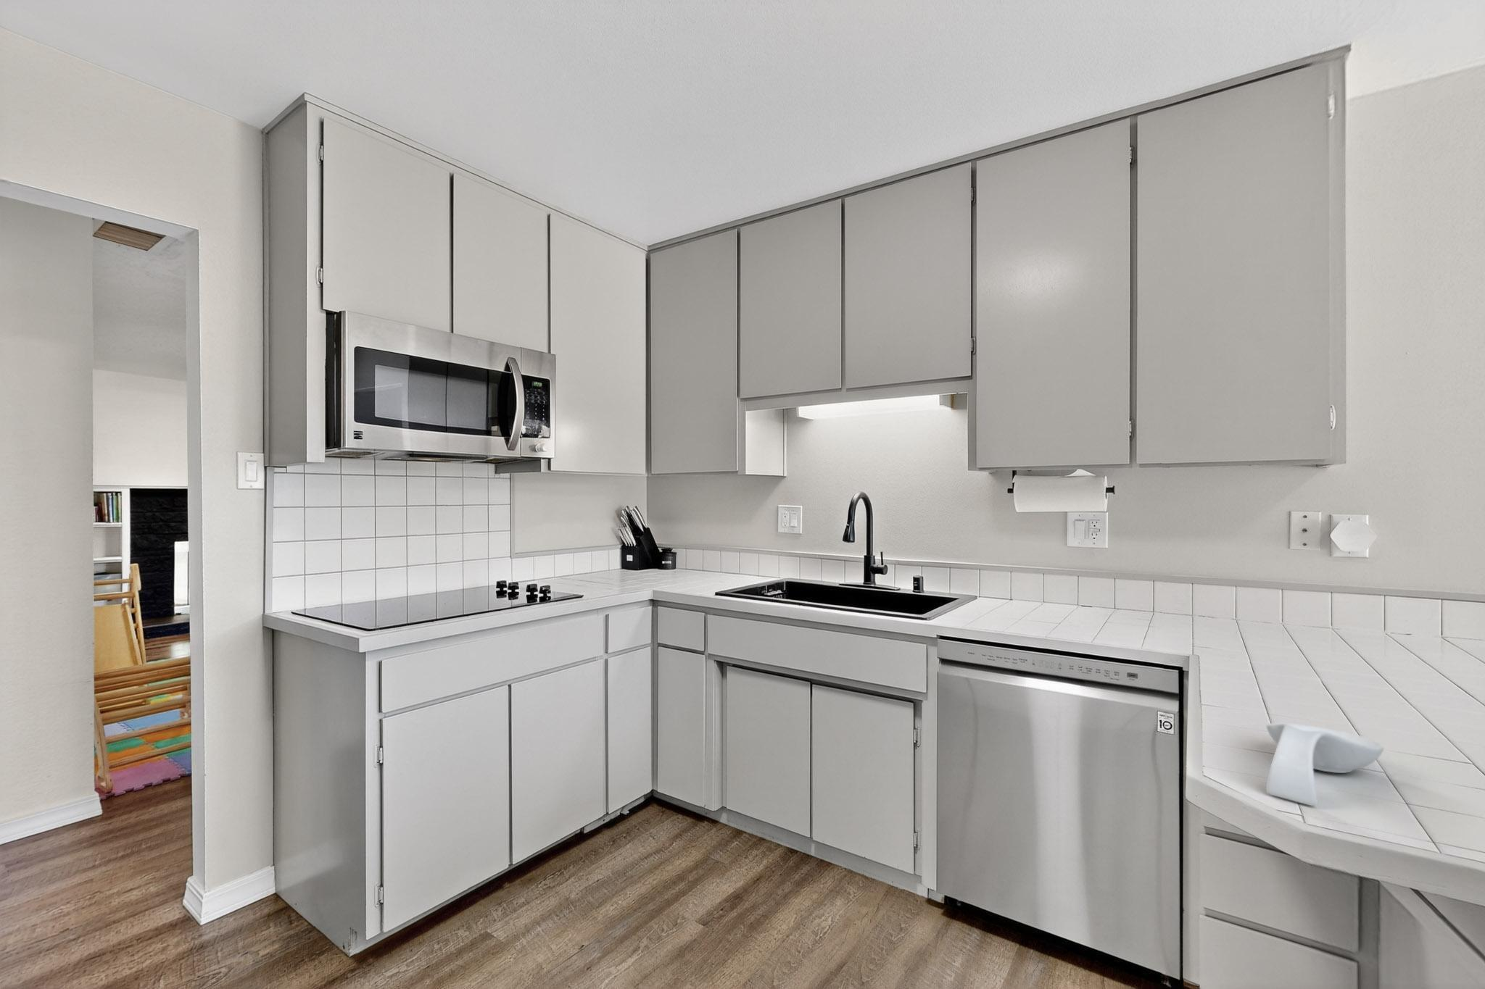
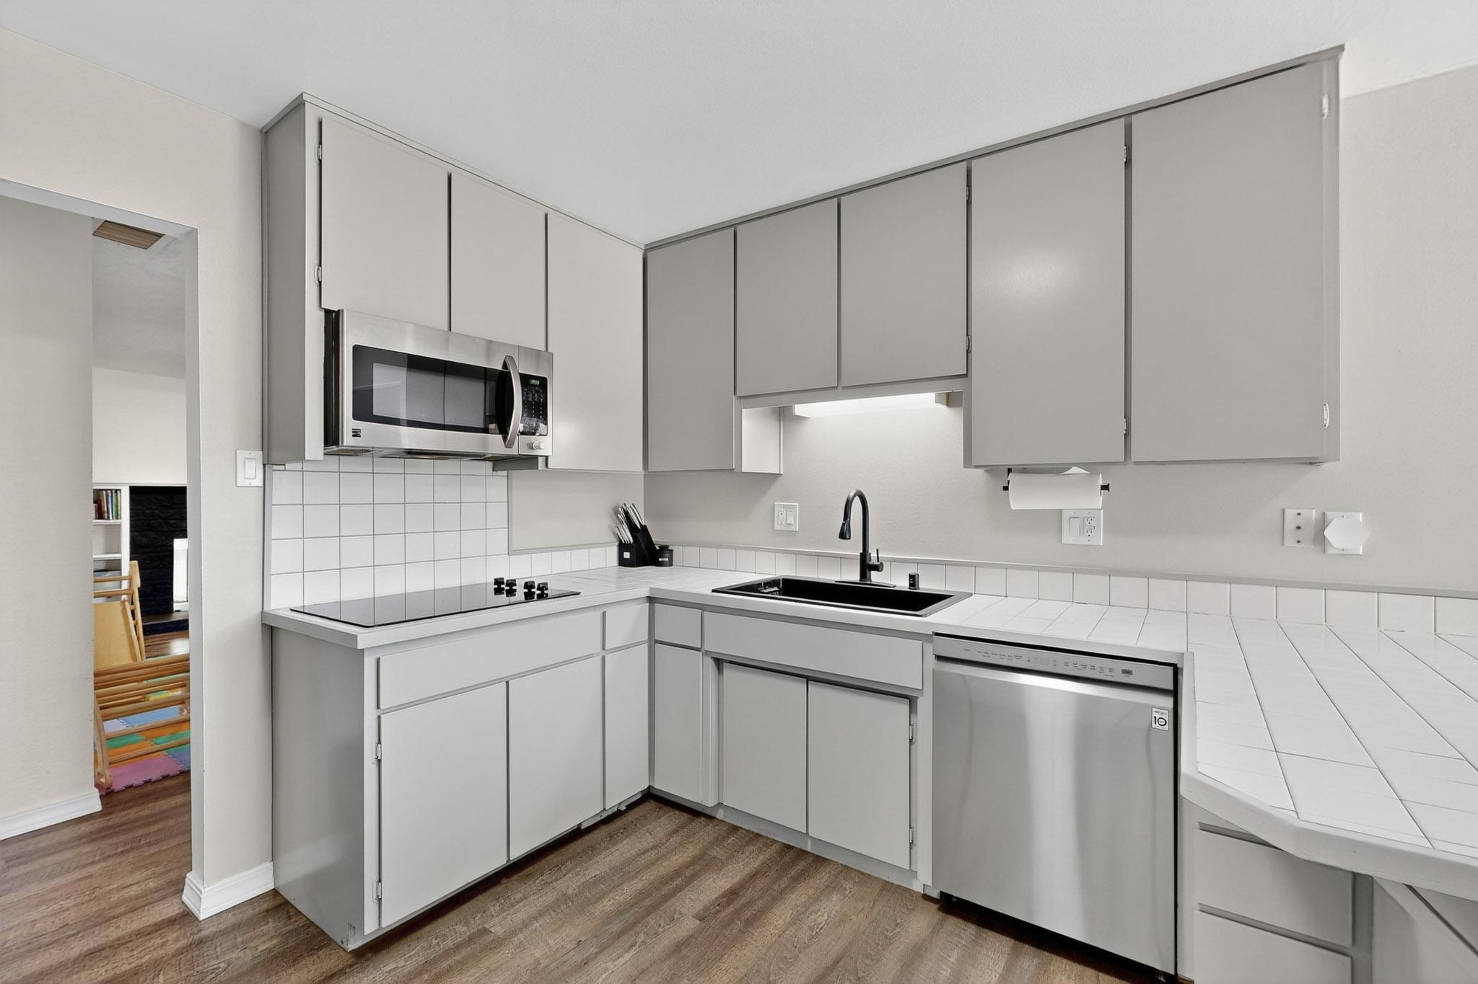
- spoon rest (1313, 747)
